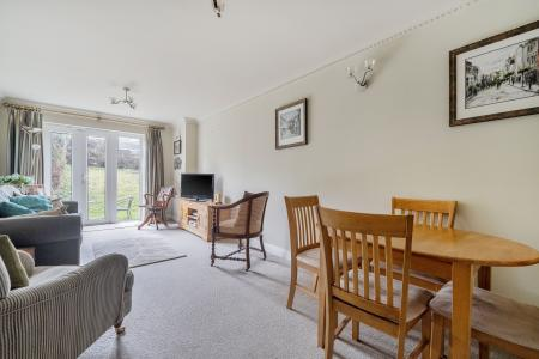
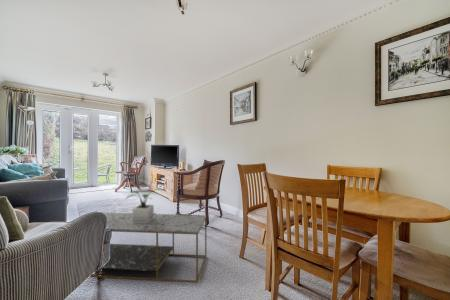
+ coffee table (143, 245)
+ potted plant (145, 204)
